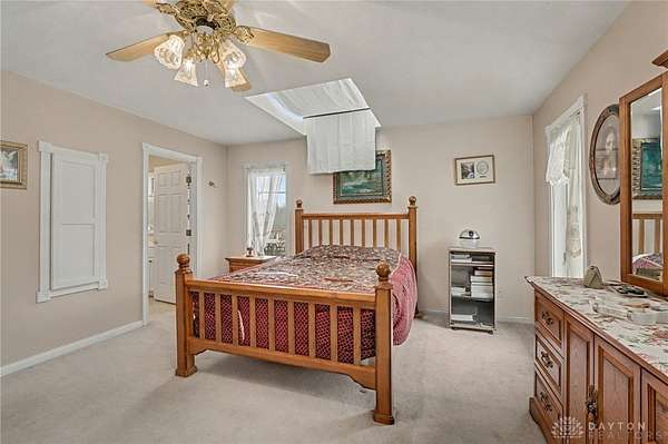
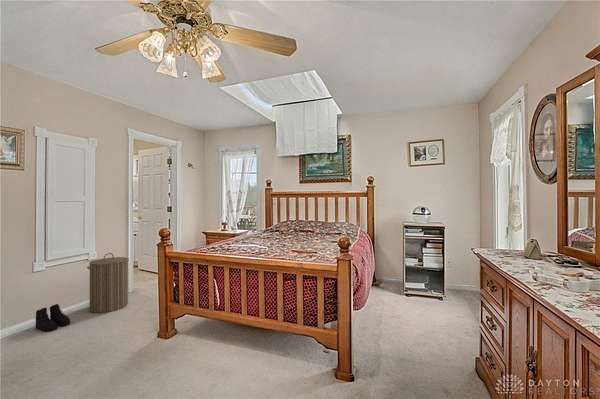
+ laundry hamper (109, 279)
+ boots (52, 316)
